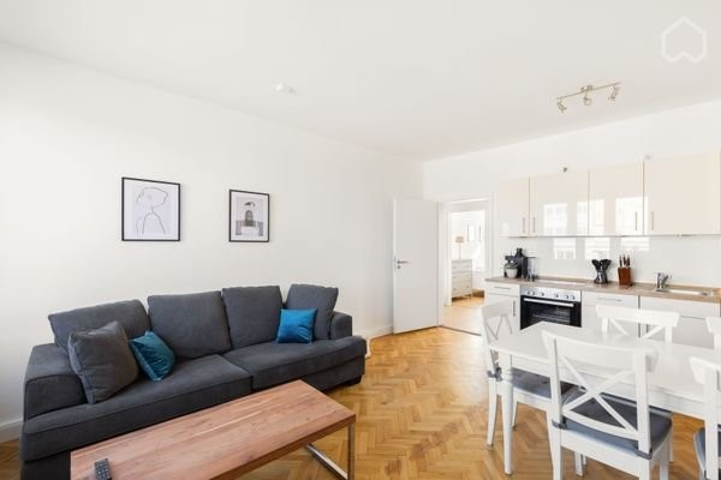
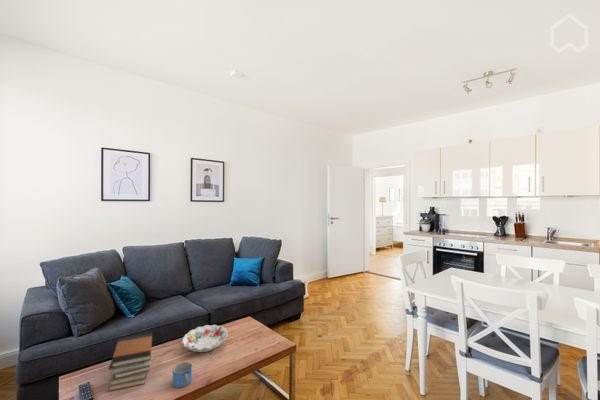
+ book stack (132, 359)
+ decorative bowl (205, 339)
+ mug (182, 376)
